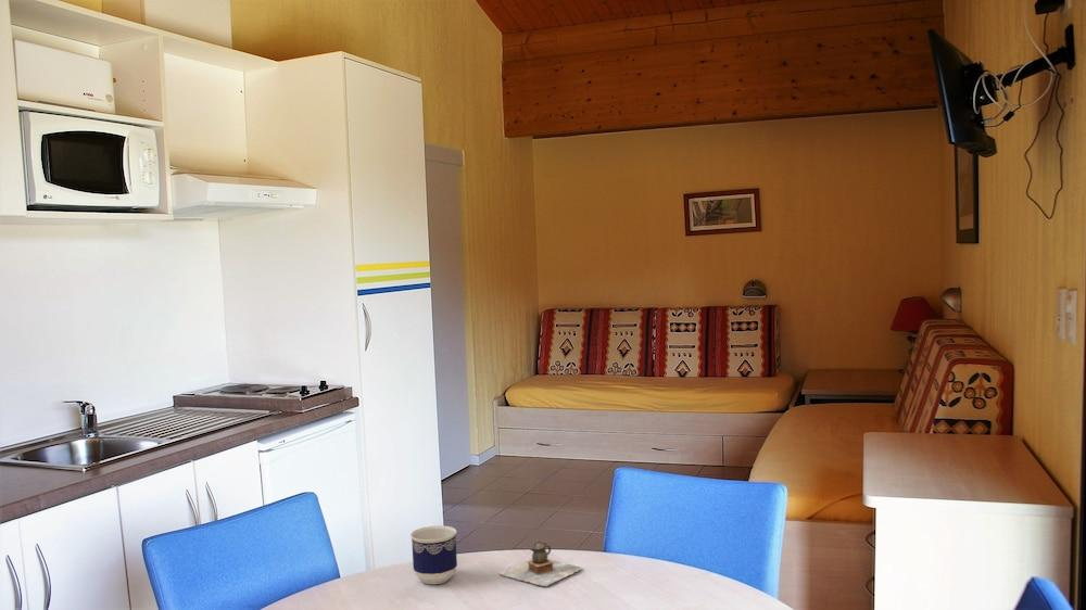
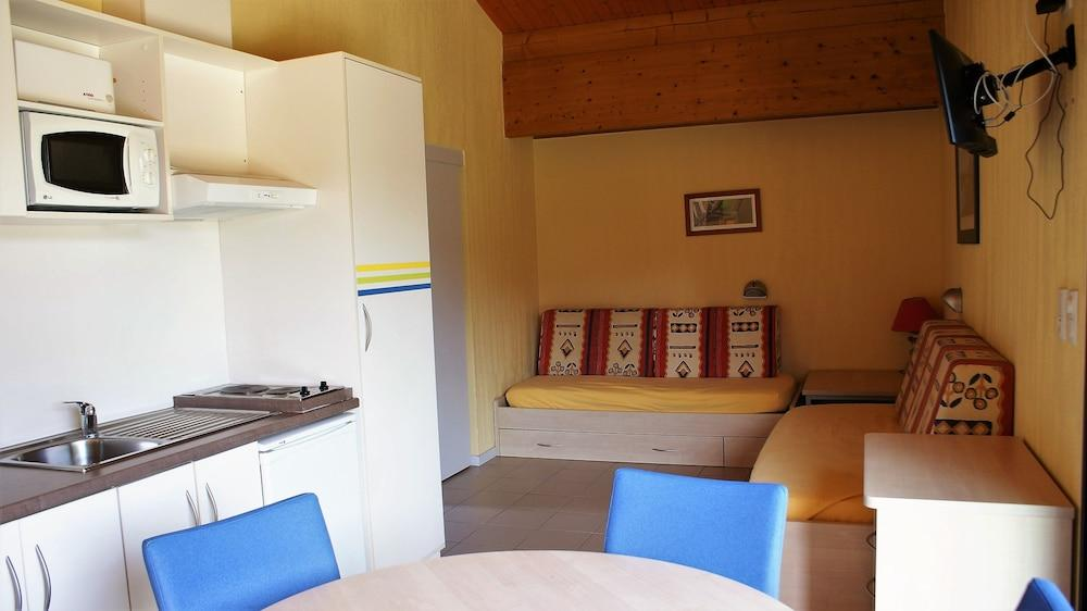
- cup (437, 554)
- teapot (539, 555)
